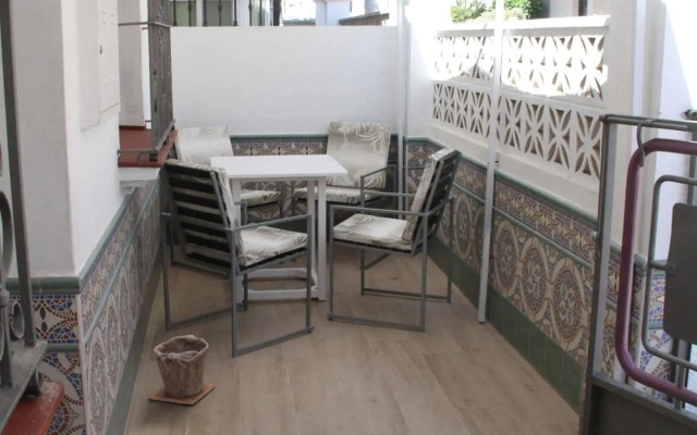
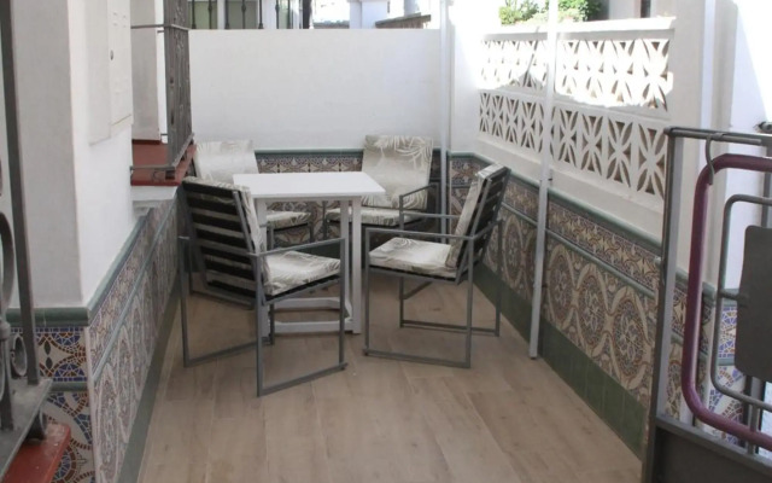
- plant pot (181, 368)
